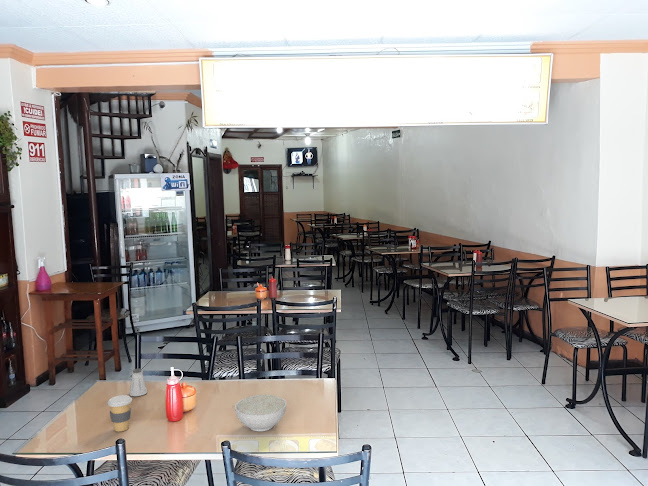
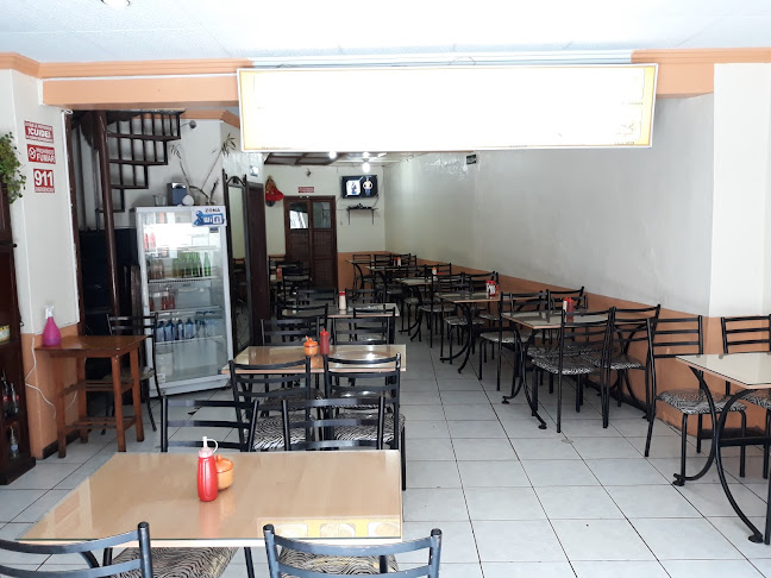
- coffee cup (120, 413)
- saltshaker (137, 381)
- bowl (261, 412)
